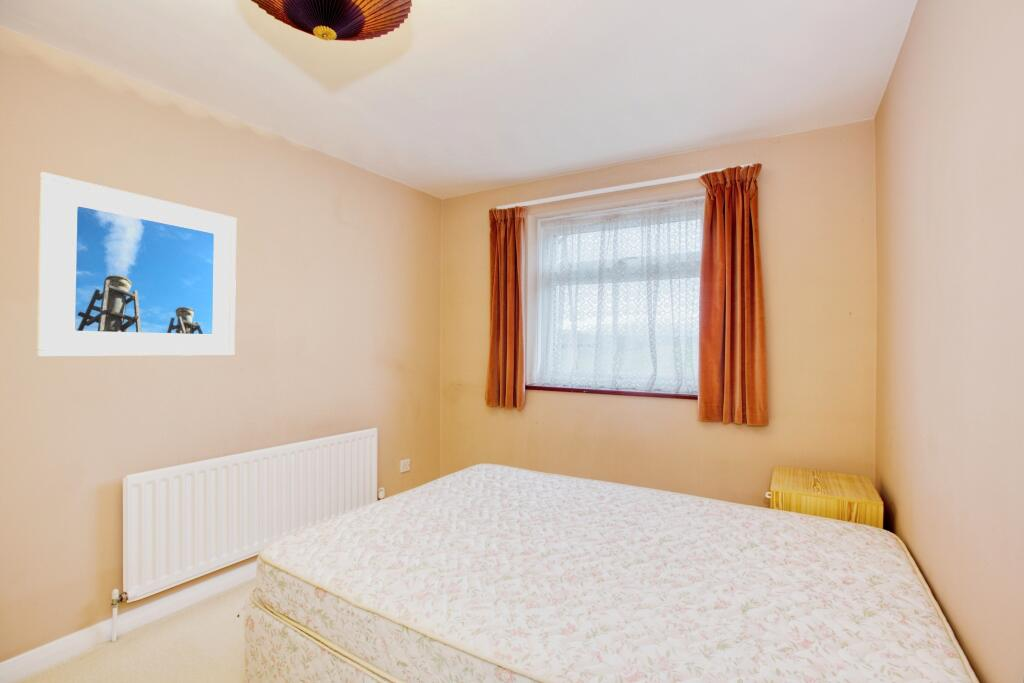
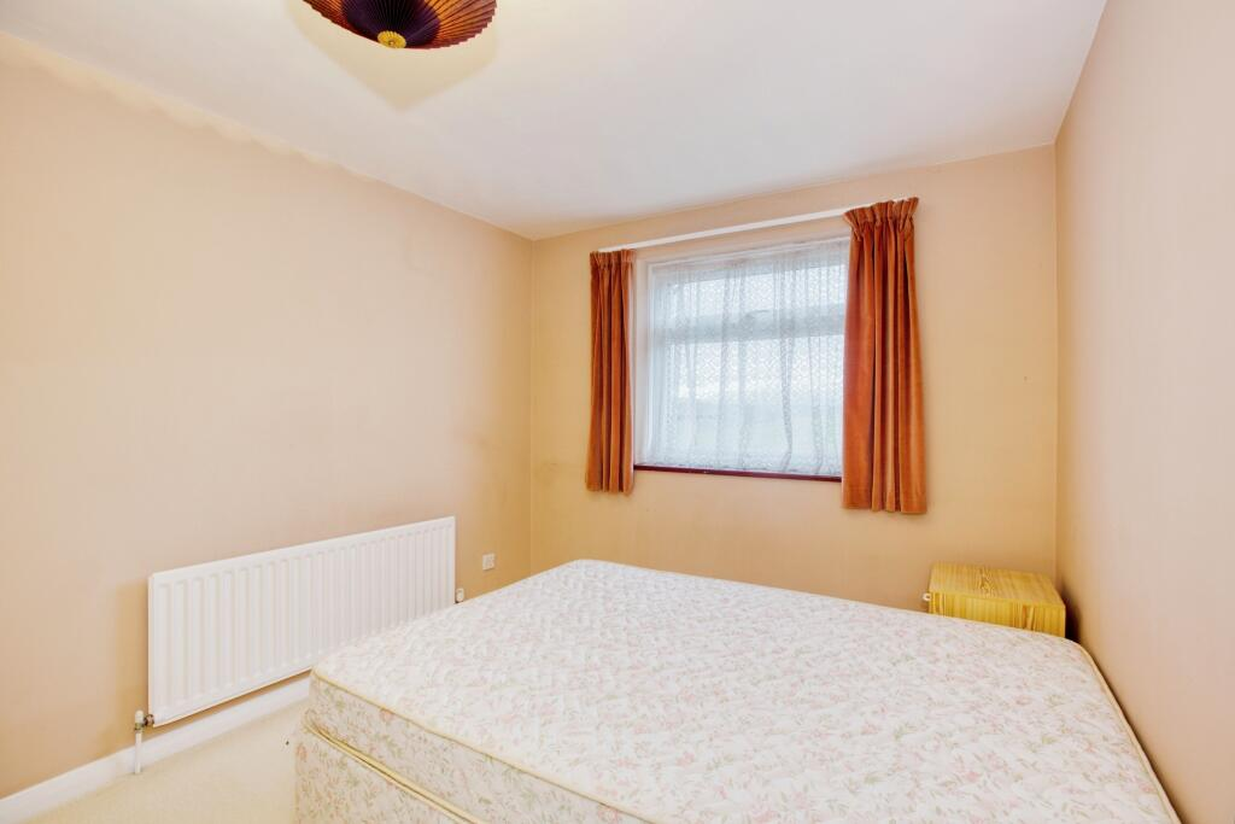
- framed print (151, 276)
